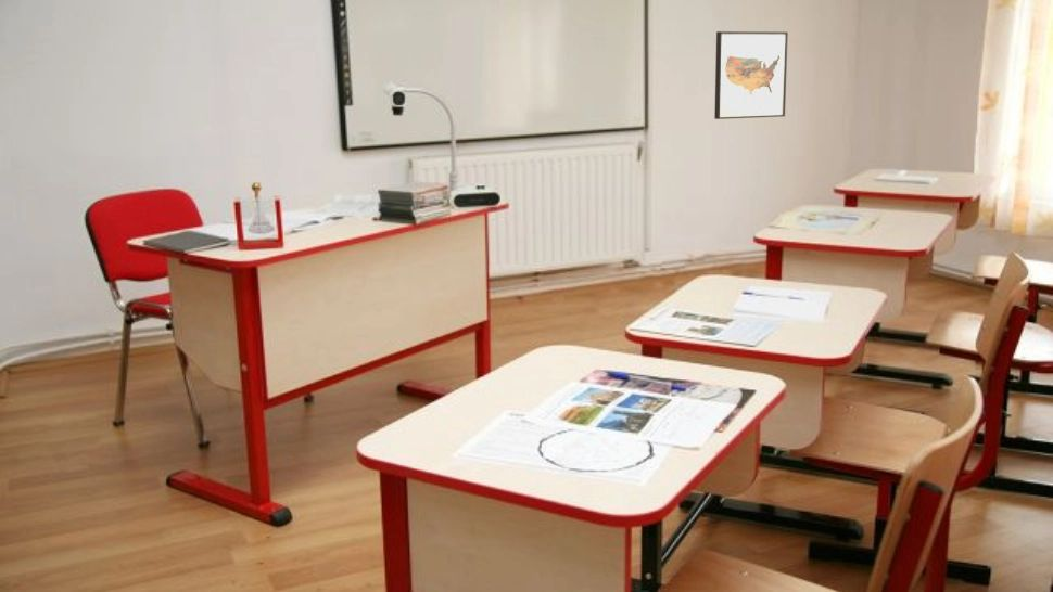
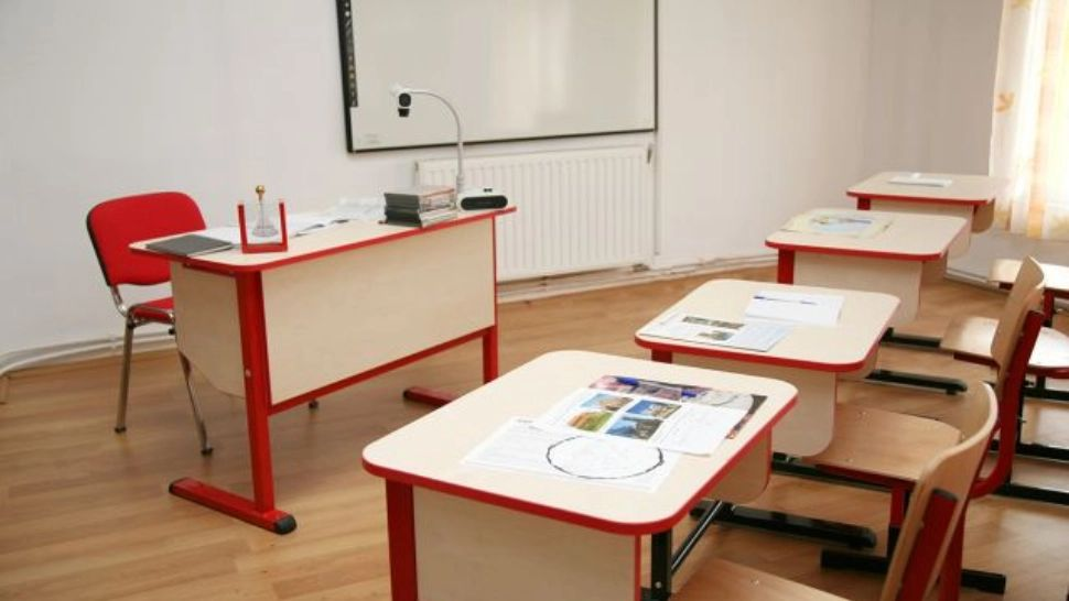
- wall art (751, 75)
